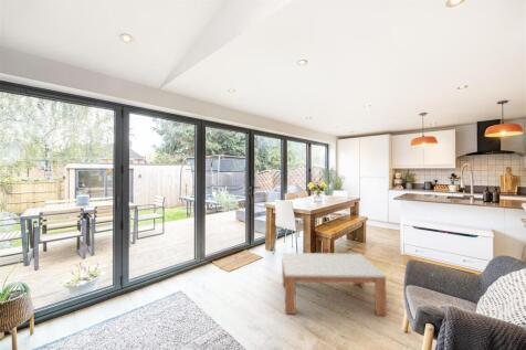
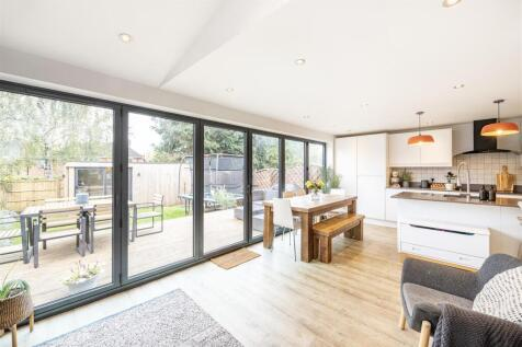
- coffee table (327, 279)
